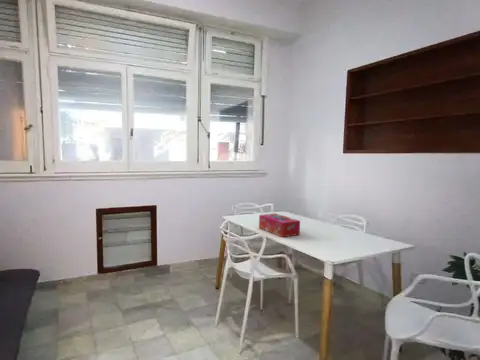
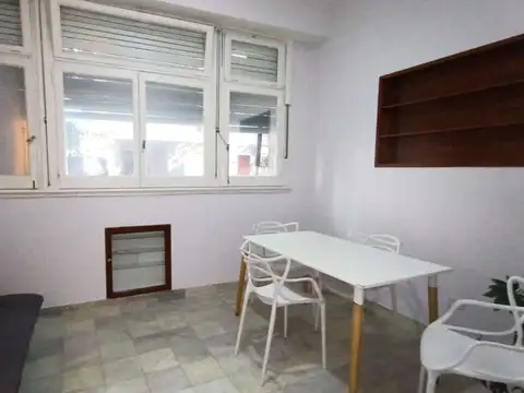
- tissue box (278, 224)
